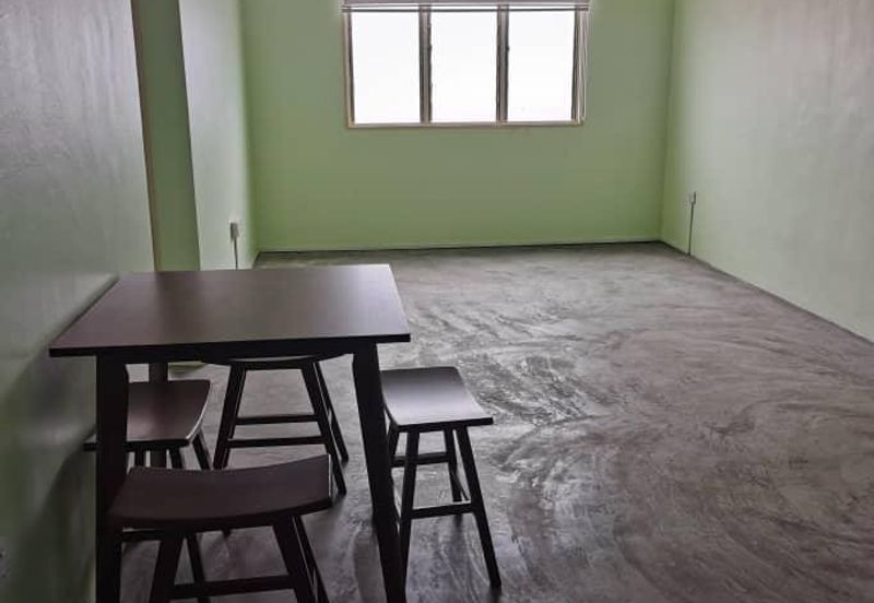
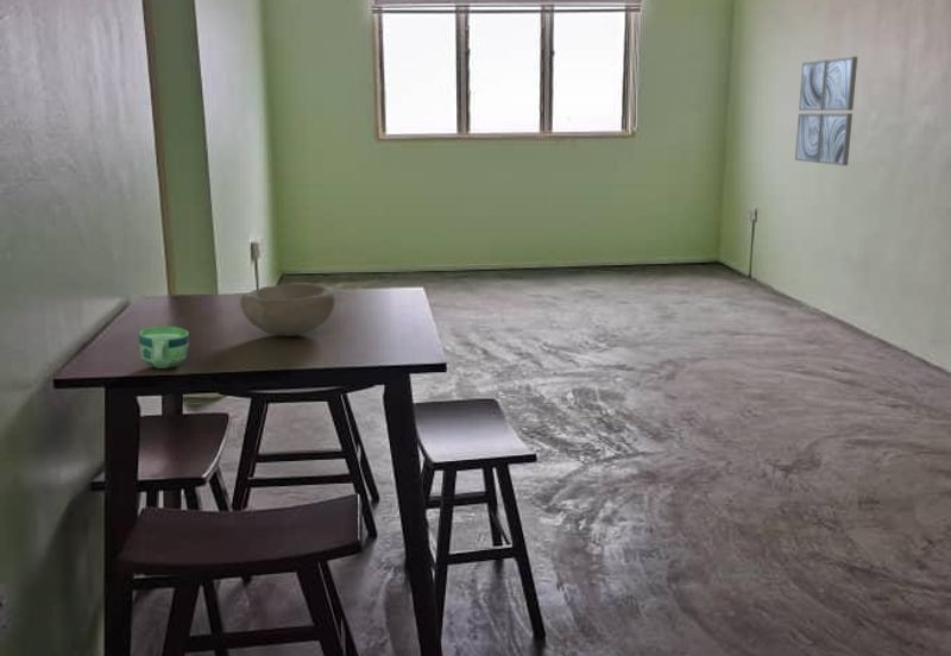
+ wall art (824, 113)
+ bowl (289, 311)
+ cup (165, 349)
